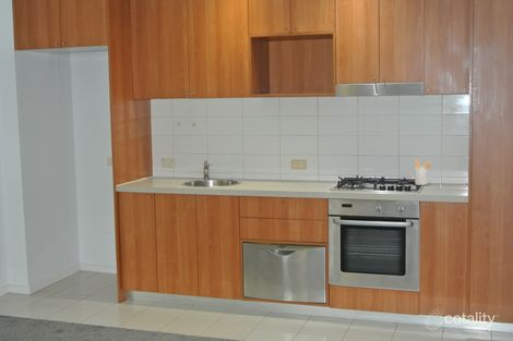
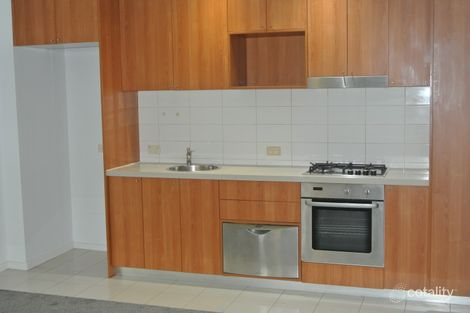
- utensil holder (423, 171)
